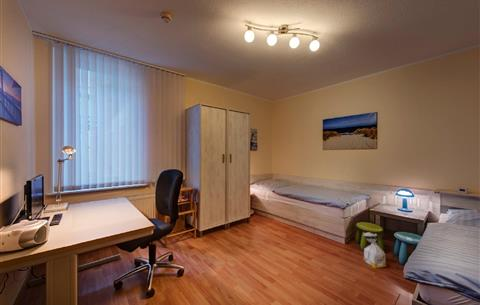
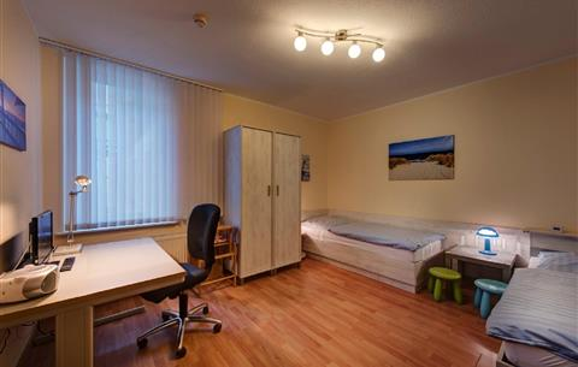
- bag (373, 248)
